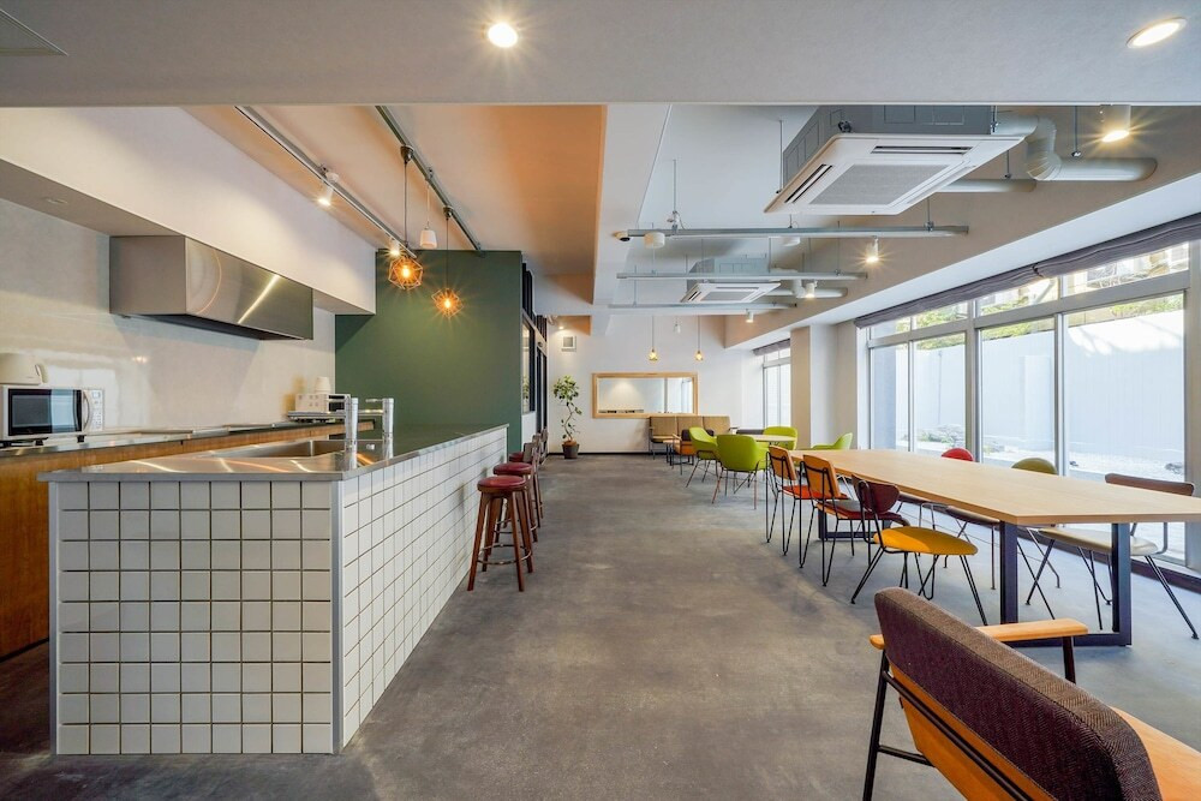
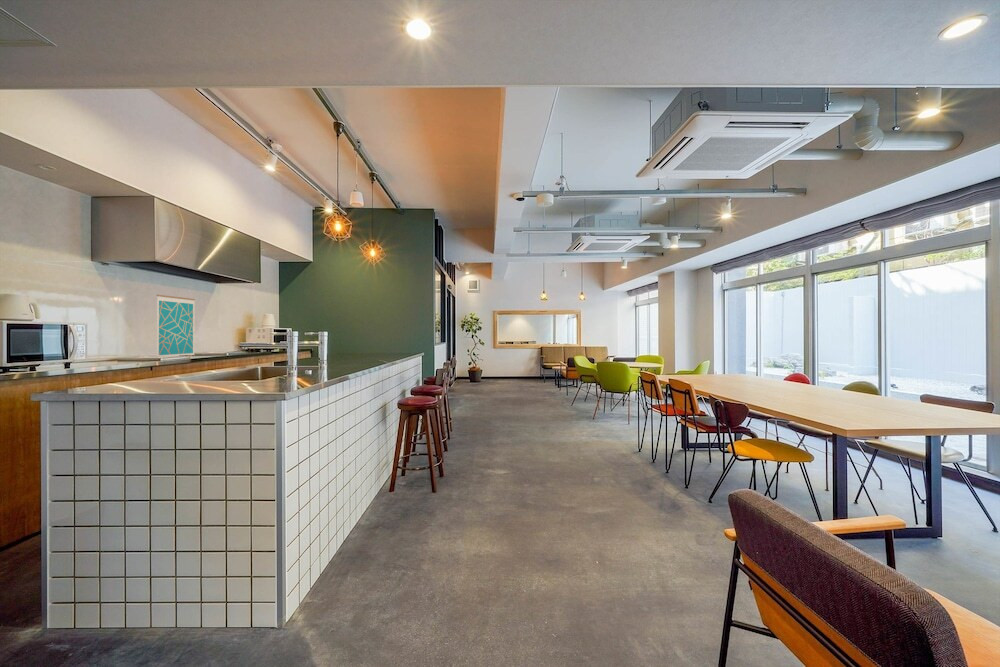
+ wall art (176, 328)
